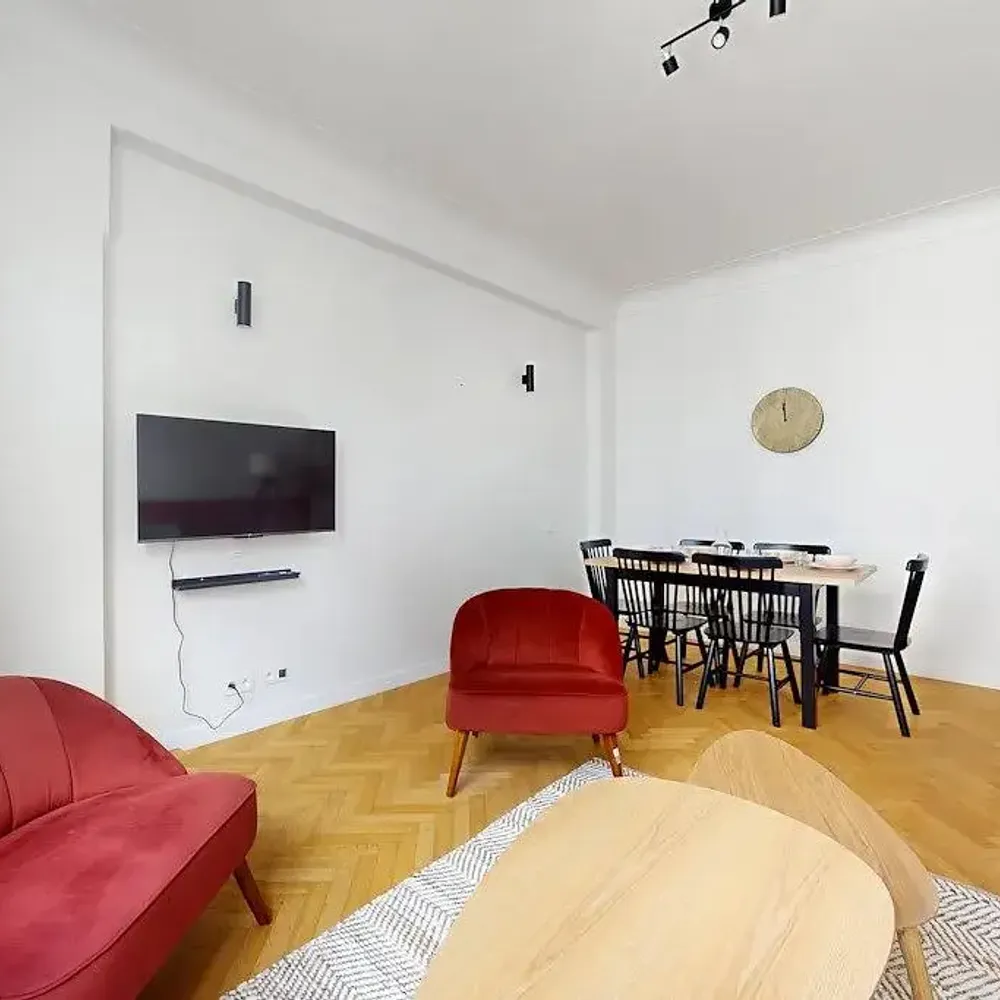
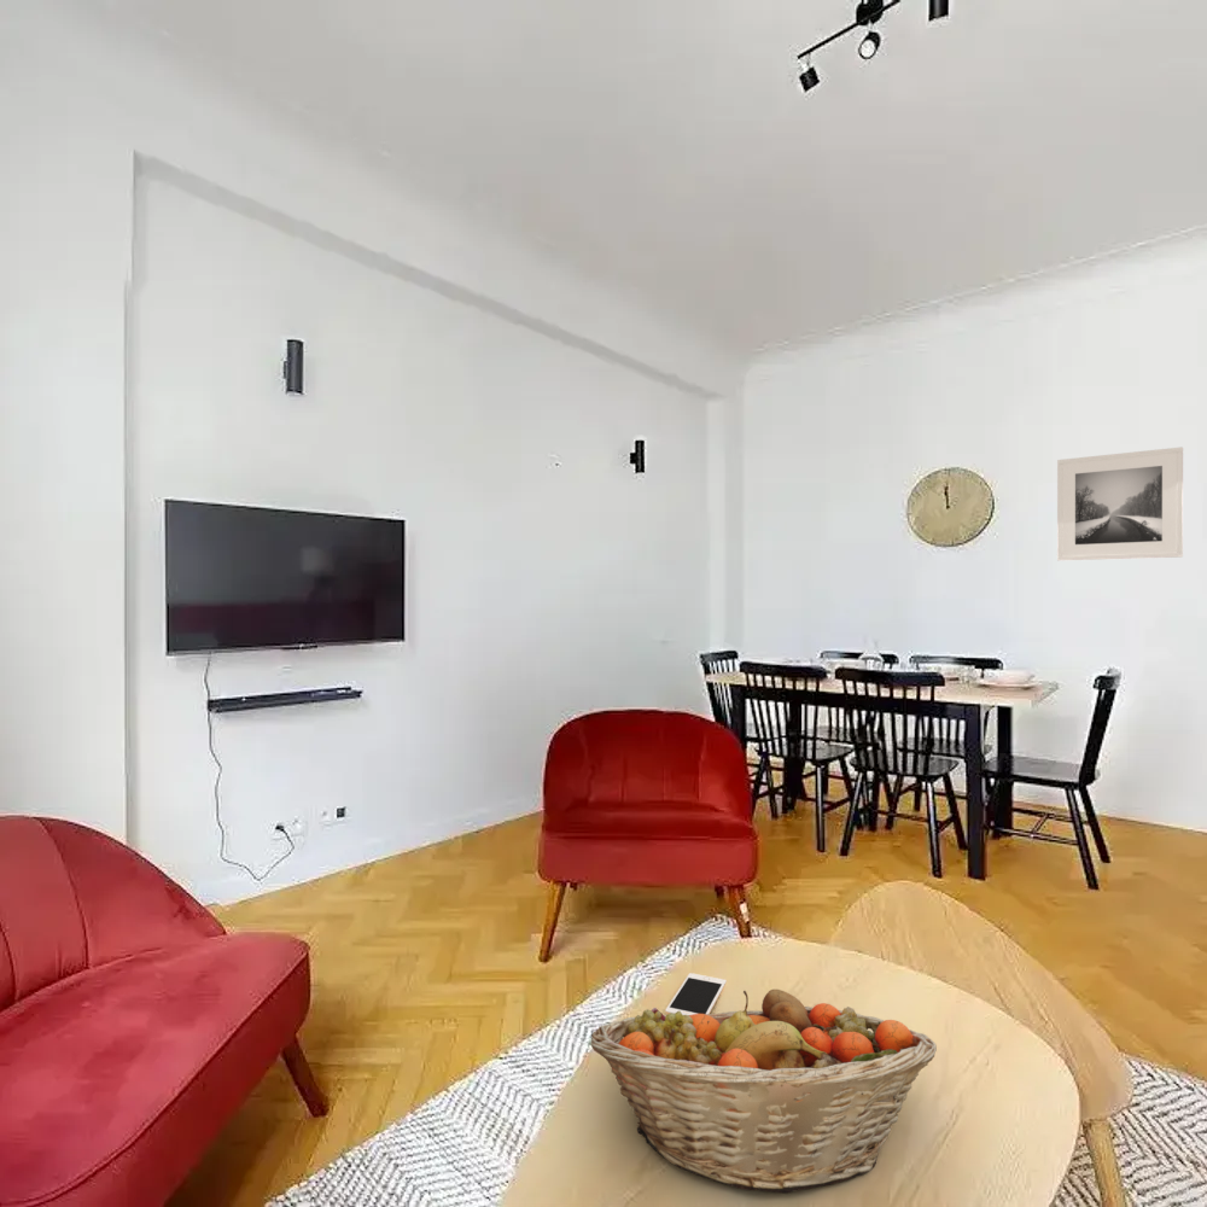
+ cell phone (696, 996)
+ fruit basket (758, 1065)
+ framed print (1116, 506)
